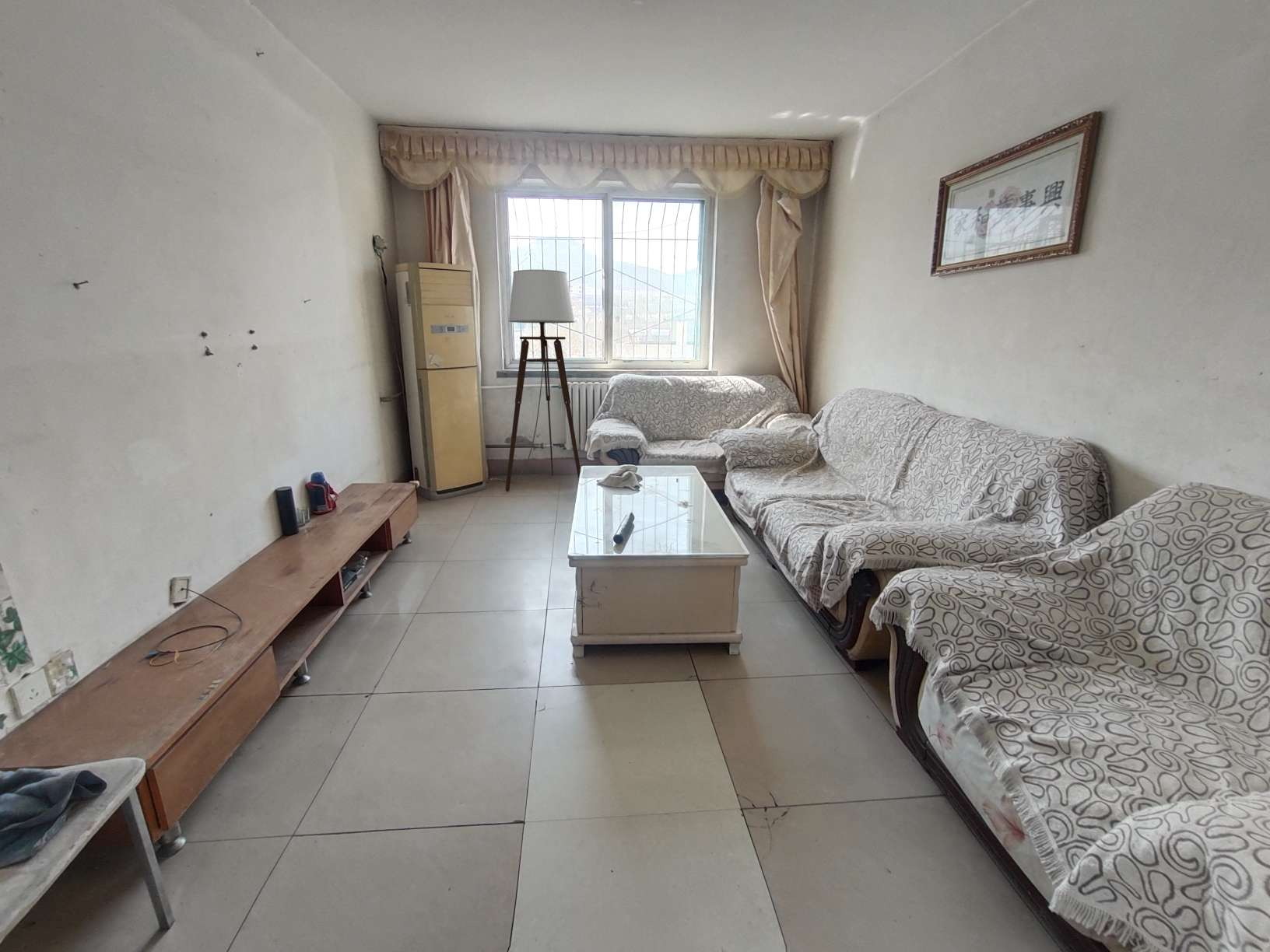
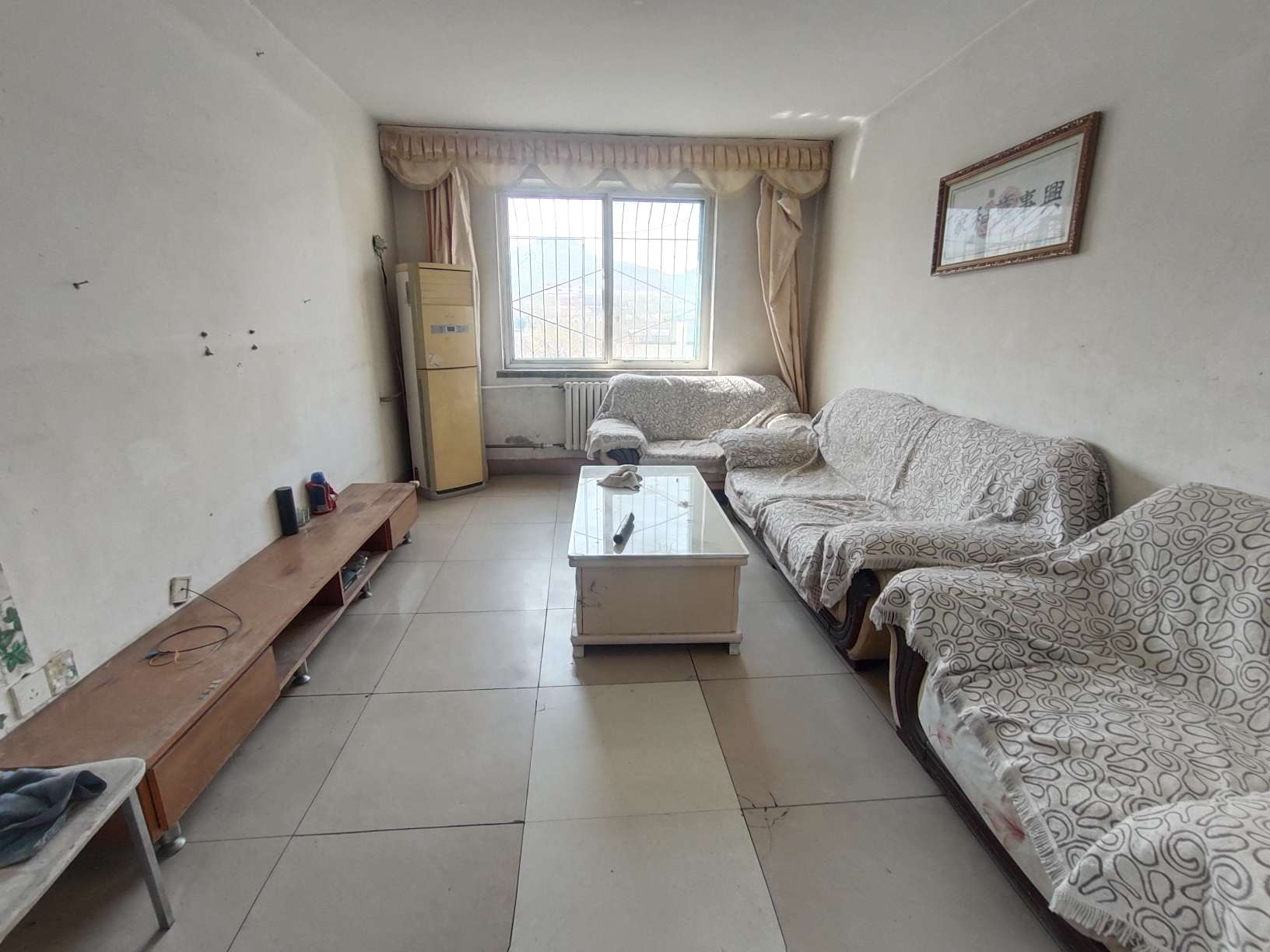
- floor lamp (523, 383)
